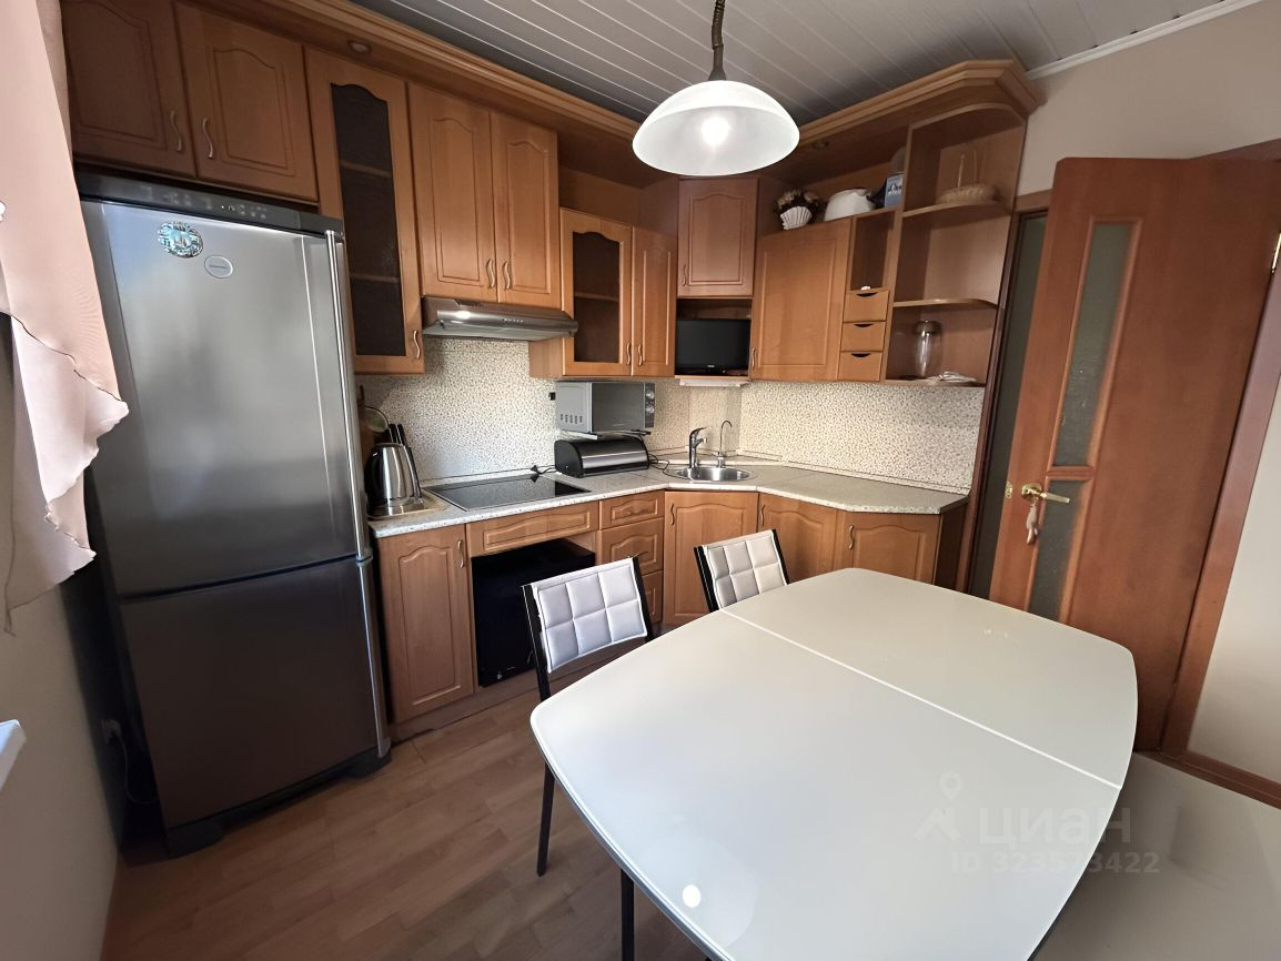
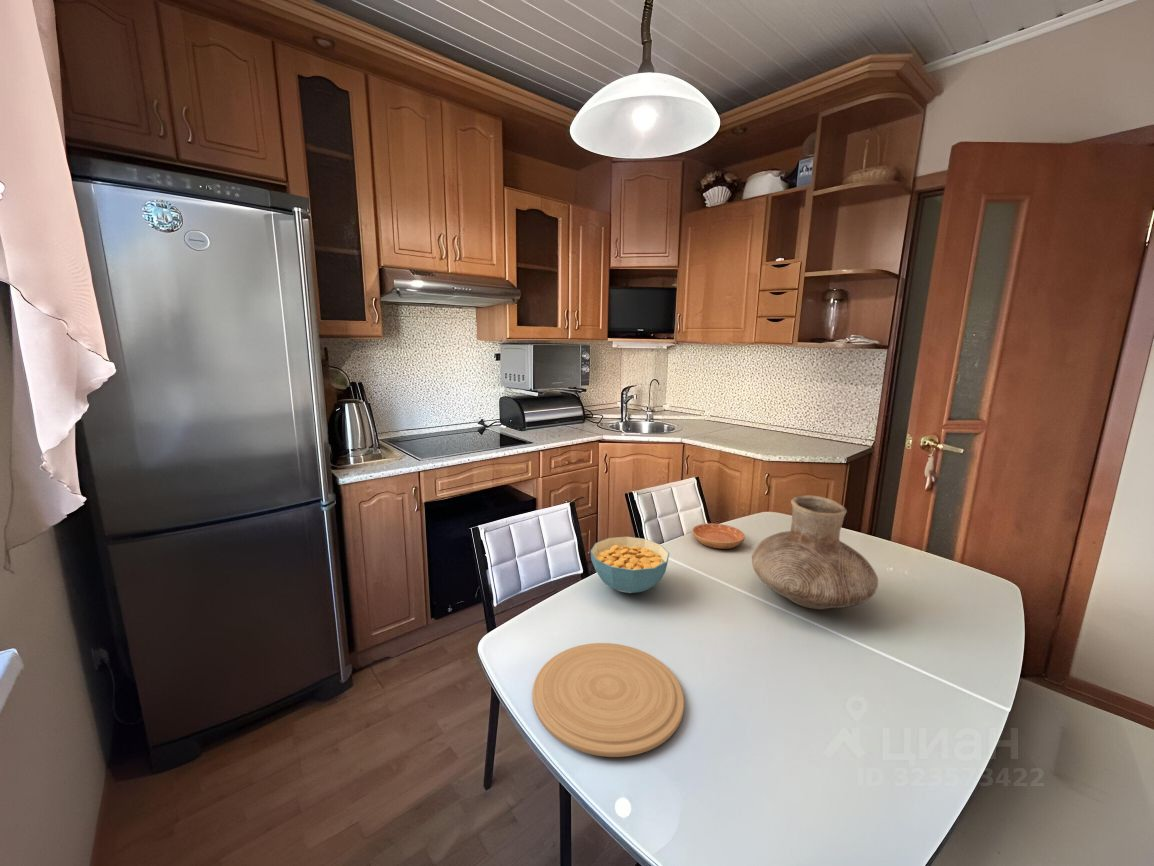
+ vase (813, 550)
+ plate (607, 689)
+ cereal bowl (629, 569)
+ saucer (717, 536)
